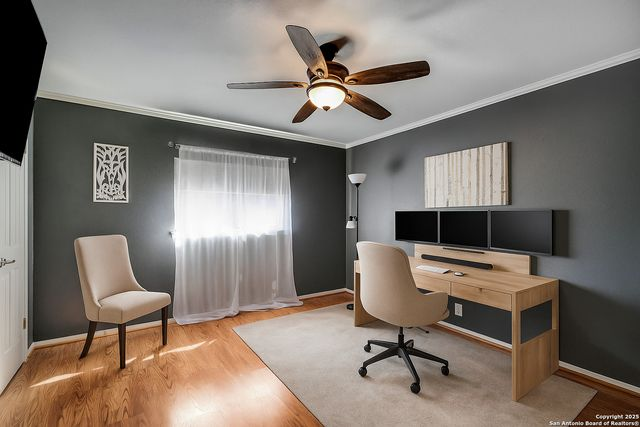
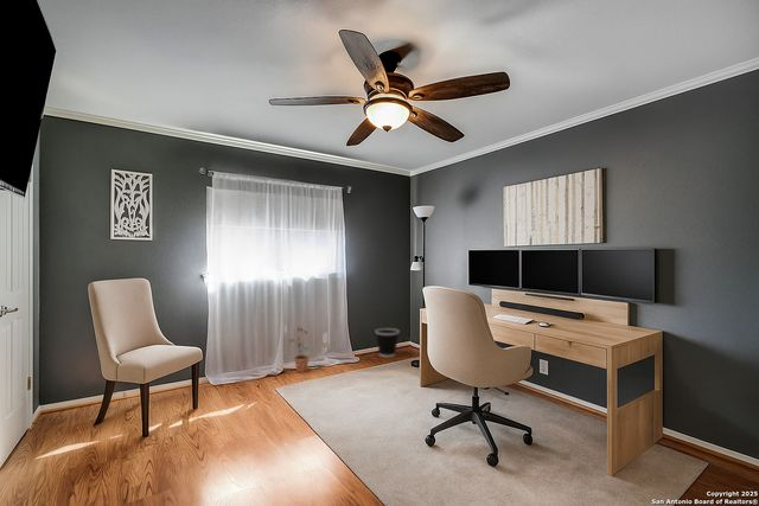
+ potted plant (300, 351)
+ wastebasket (387, 342)
